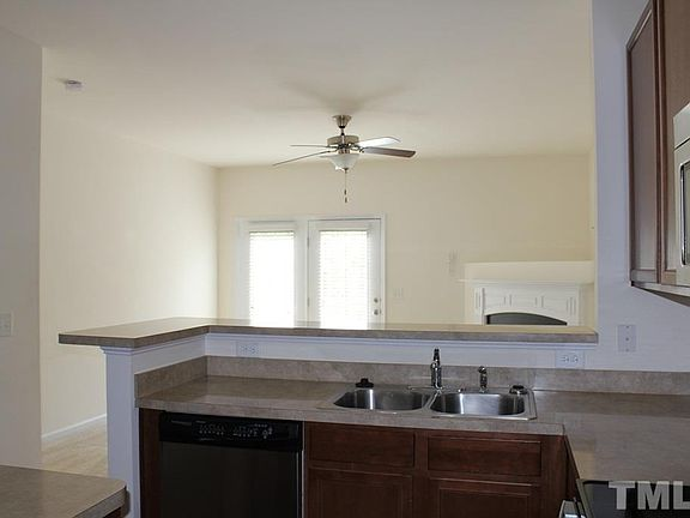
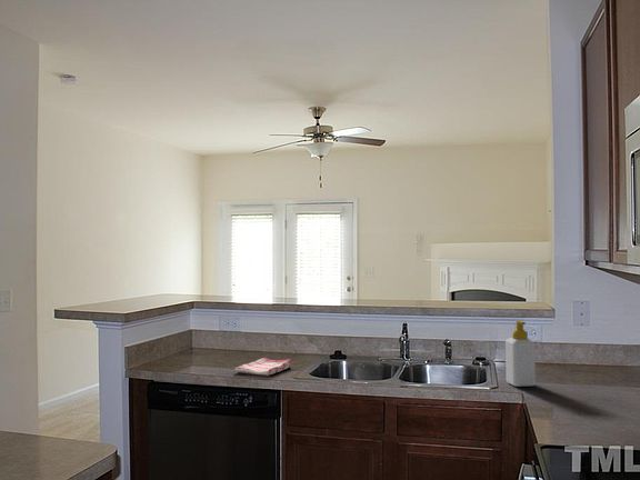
+ soap bottle (520, 352)
+ dish towel (263, 366)
